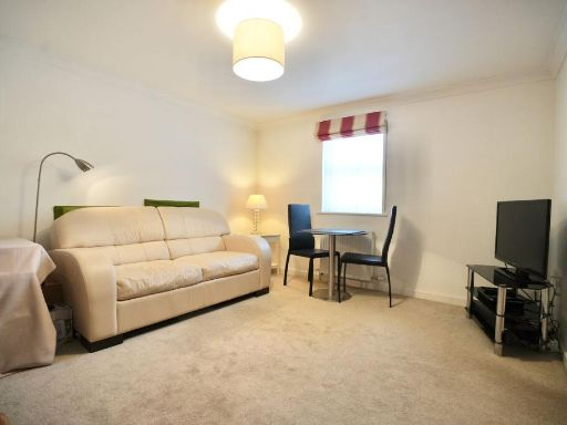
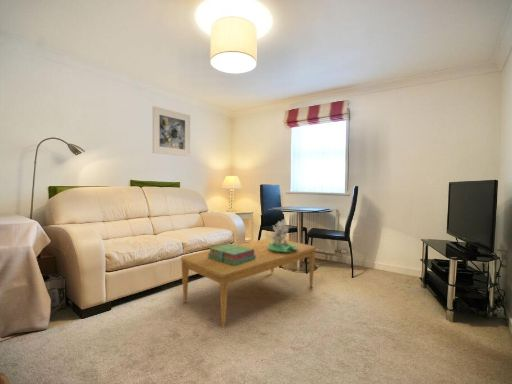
+ stack of books (231, 253)
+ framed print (172, 133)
+ potted flower (283, 235)
+ coffee table (253, 272)
